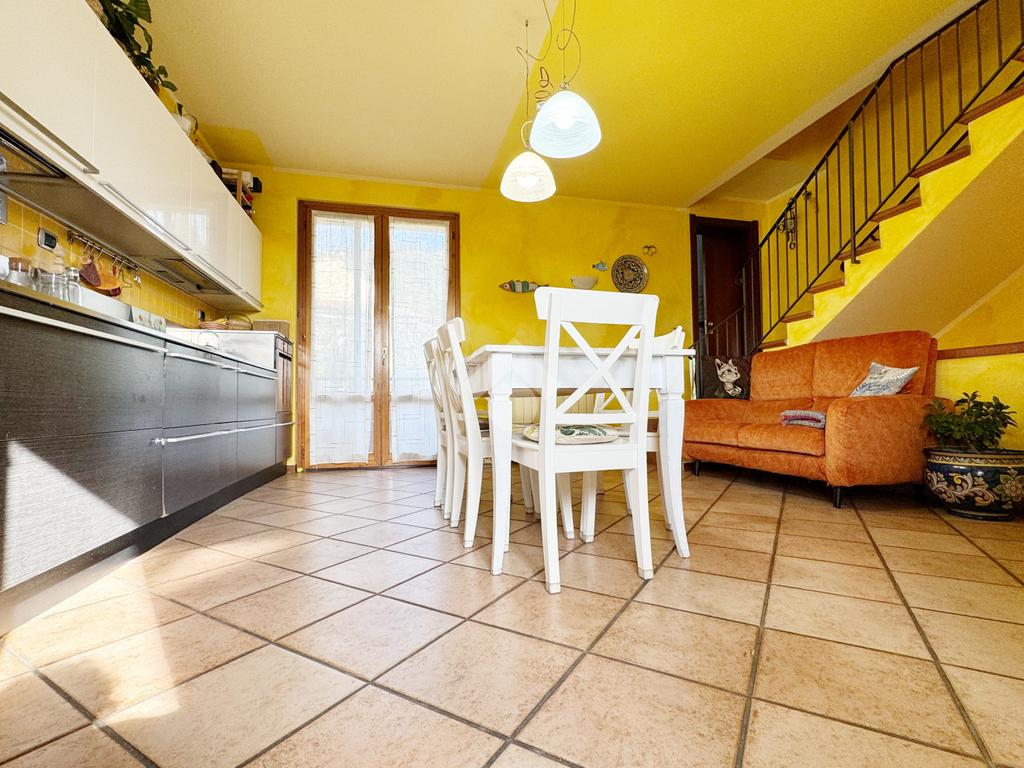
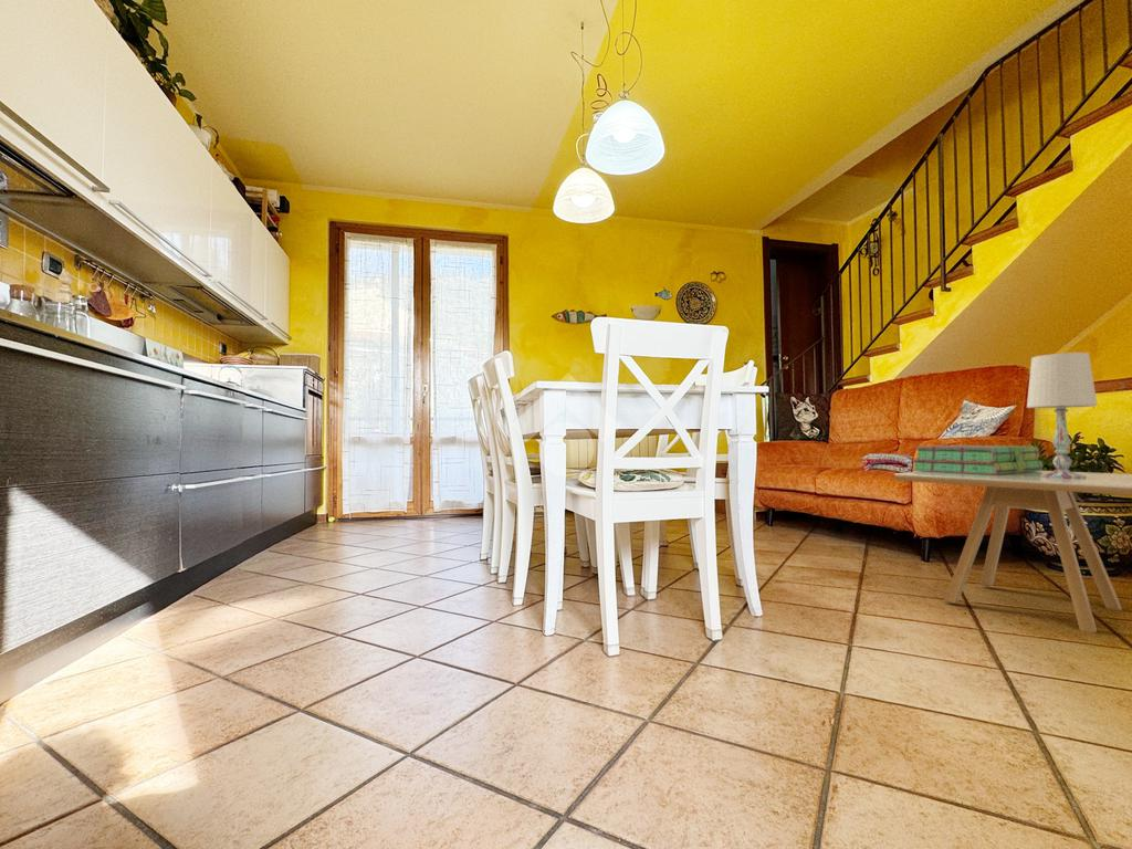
+ side table (1054, 533)
+ stack of books (975, 458)
+ table lamp (1060, 416)
